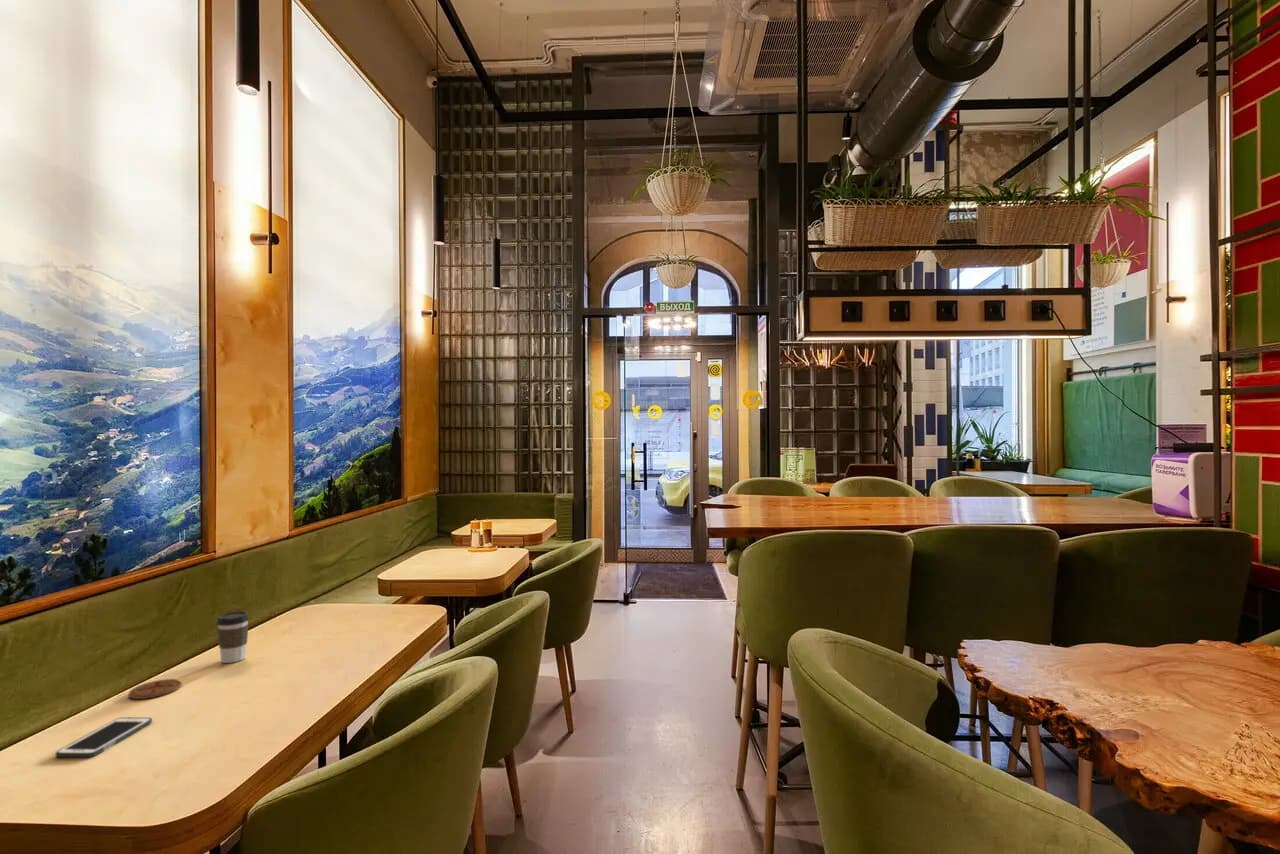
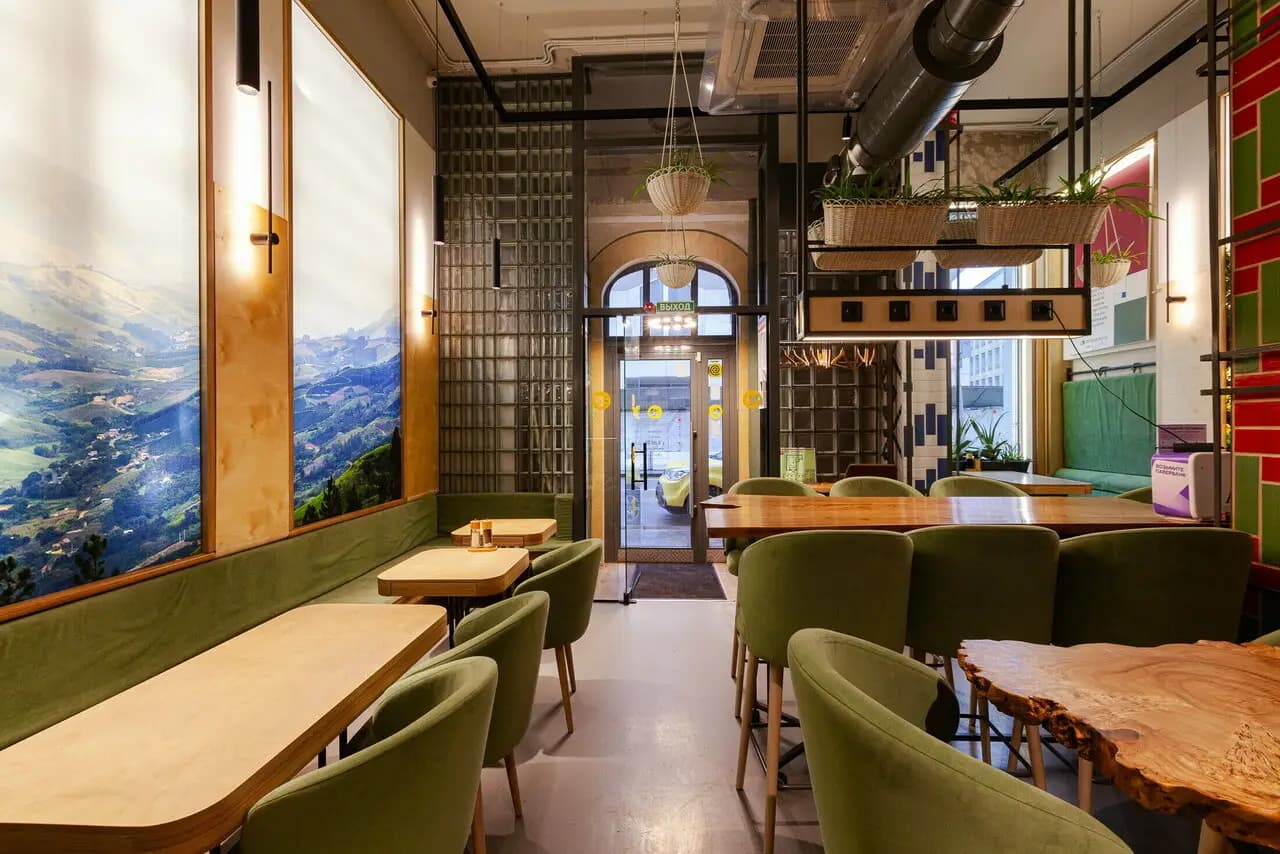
- coffee cup (233, 637)
- coaster (155, 688)
- cell phone (106, 736)
